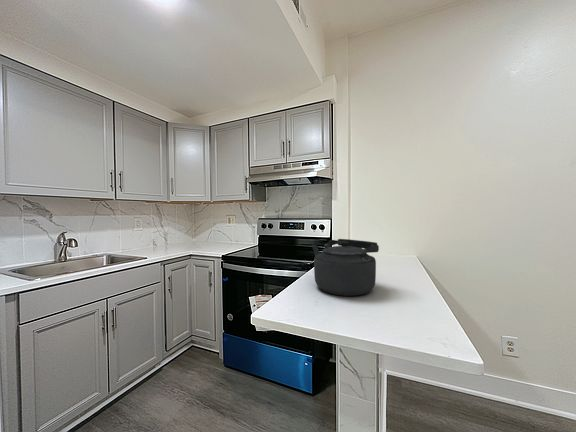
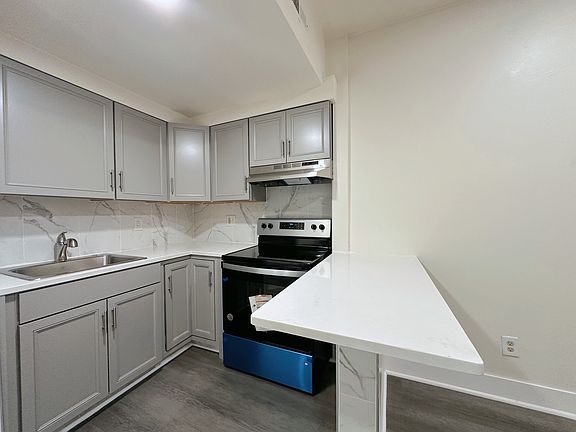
- kettle (343, 263)
